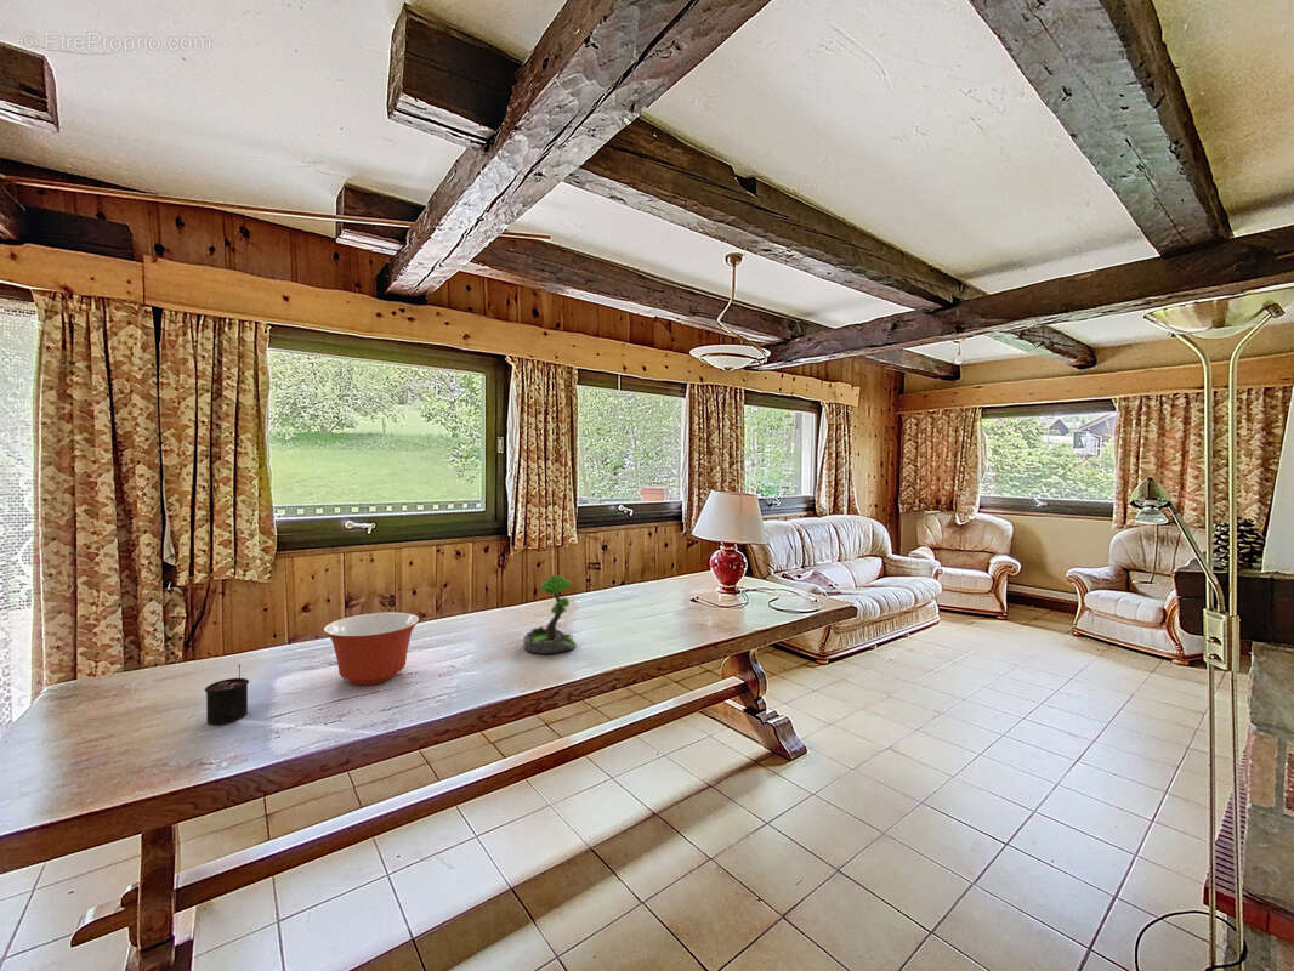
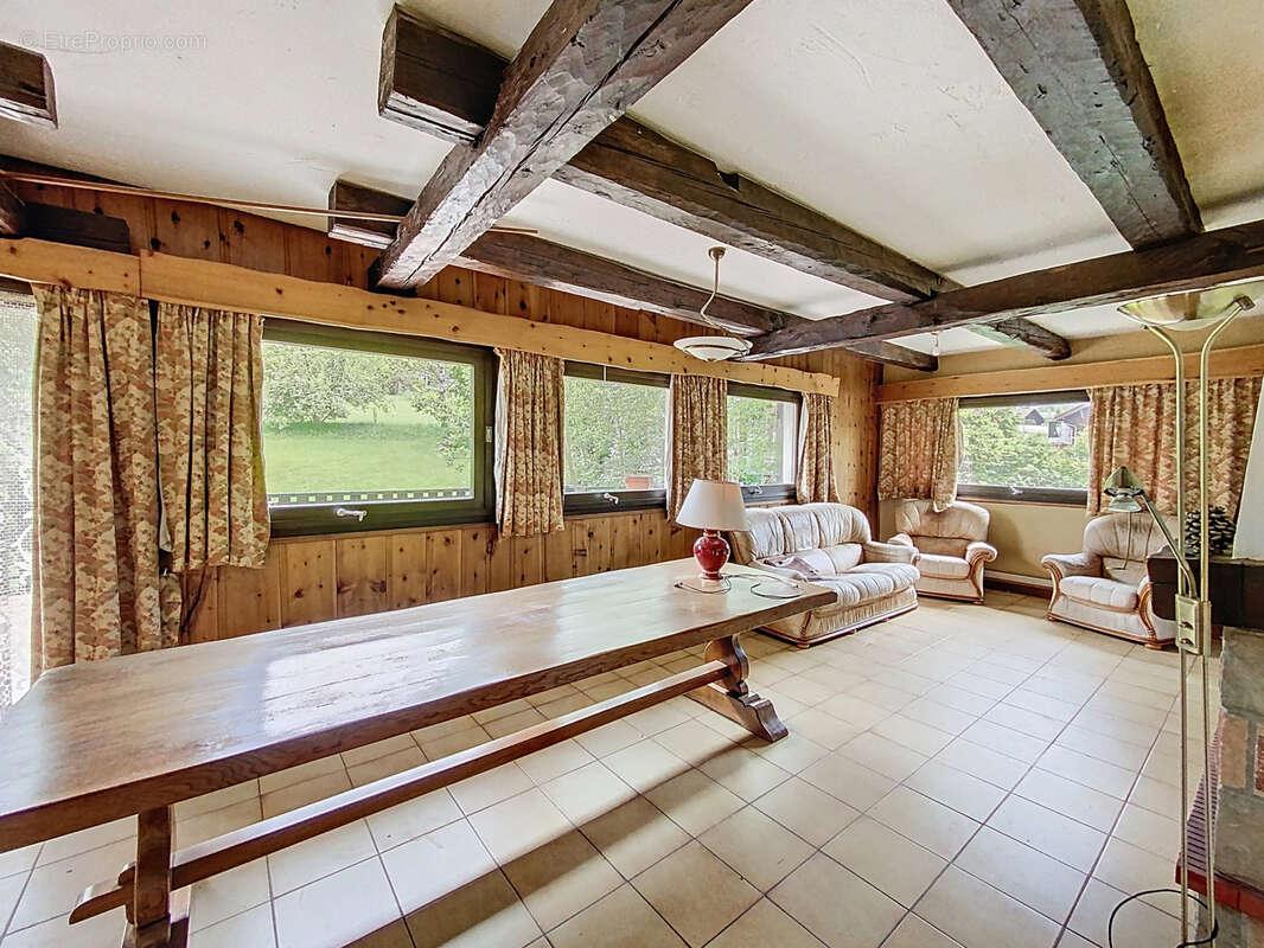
- mixing bowl (373, 649)
- candle (227, 693)
- plant (551, 611)
